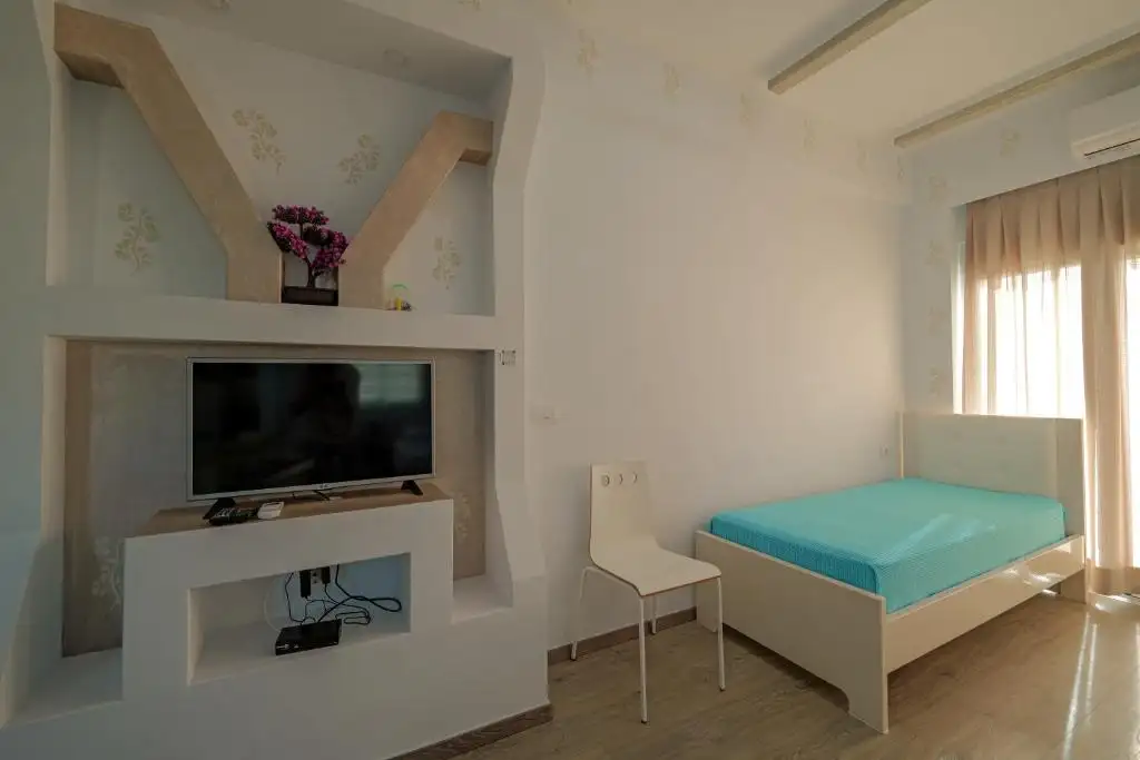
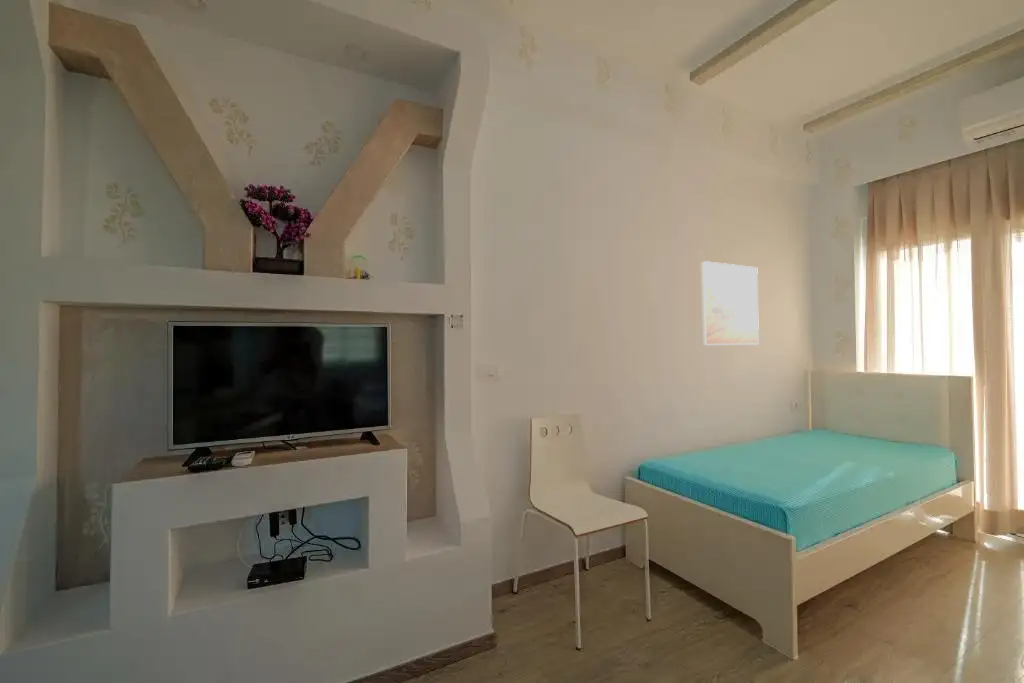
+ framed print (730, 304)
